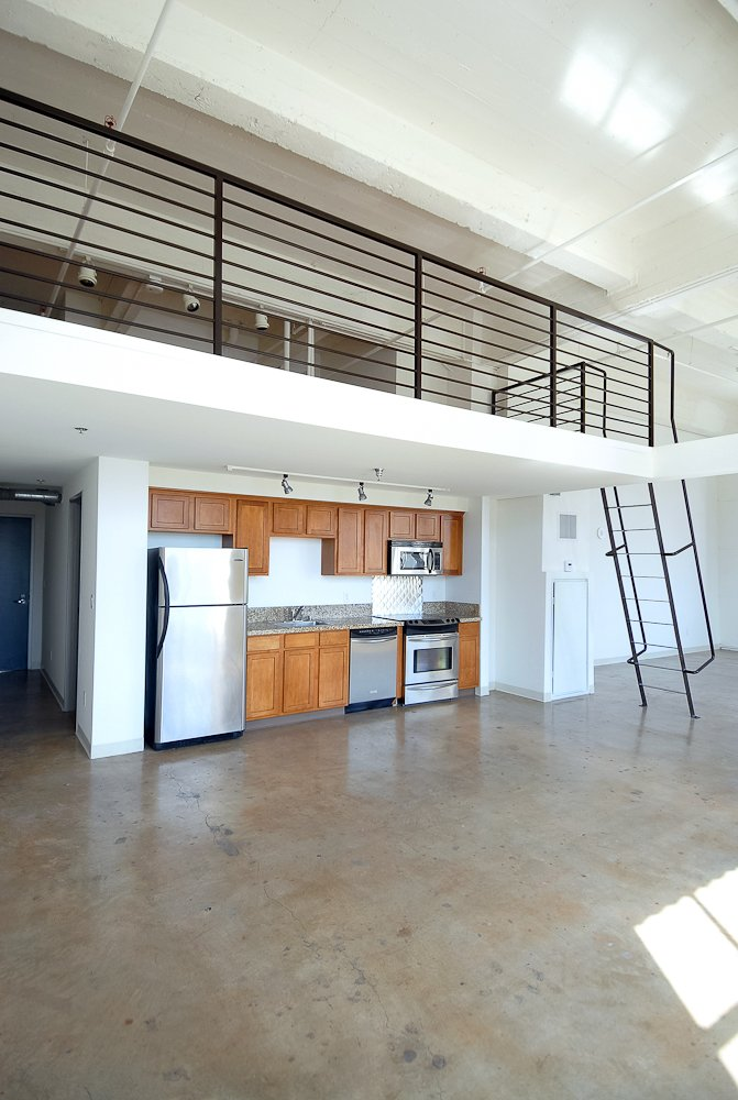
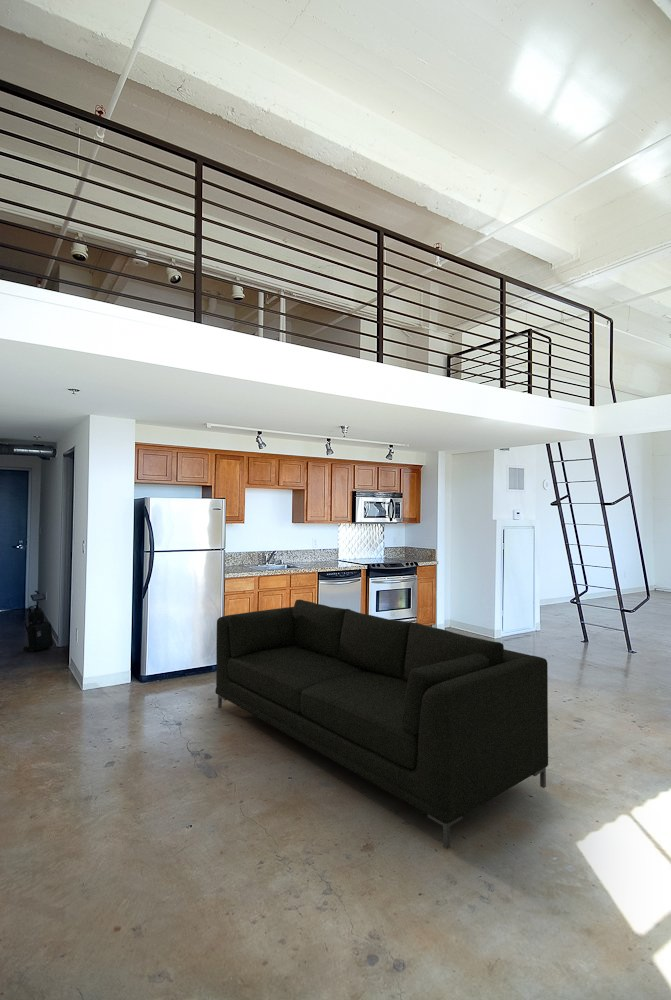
+ vacuum cleaner (38, 620)
+ sofa (353, 680)
